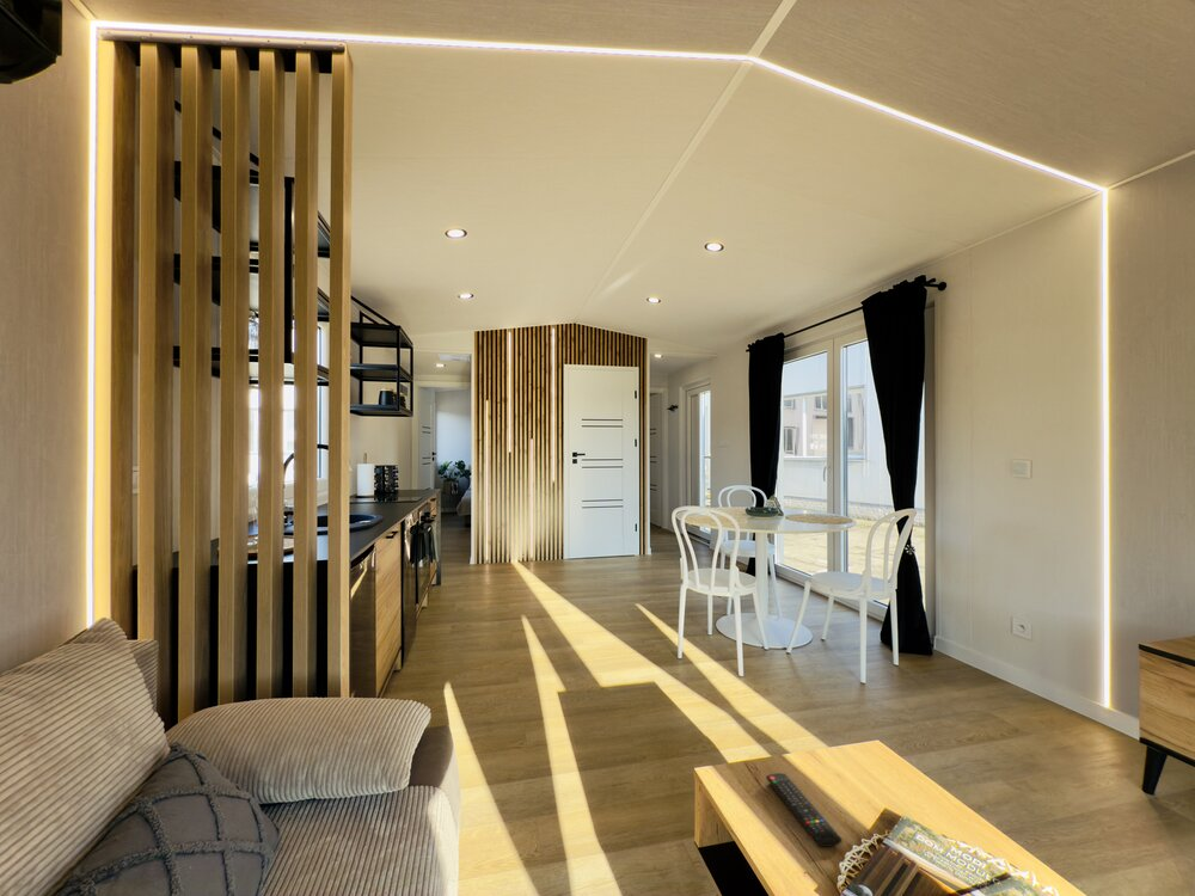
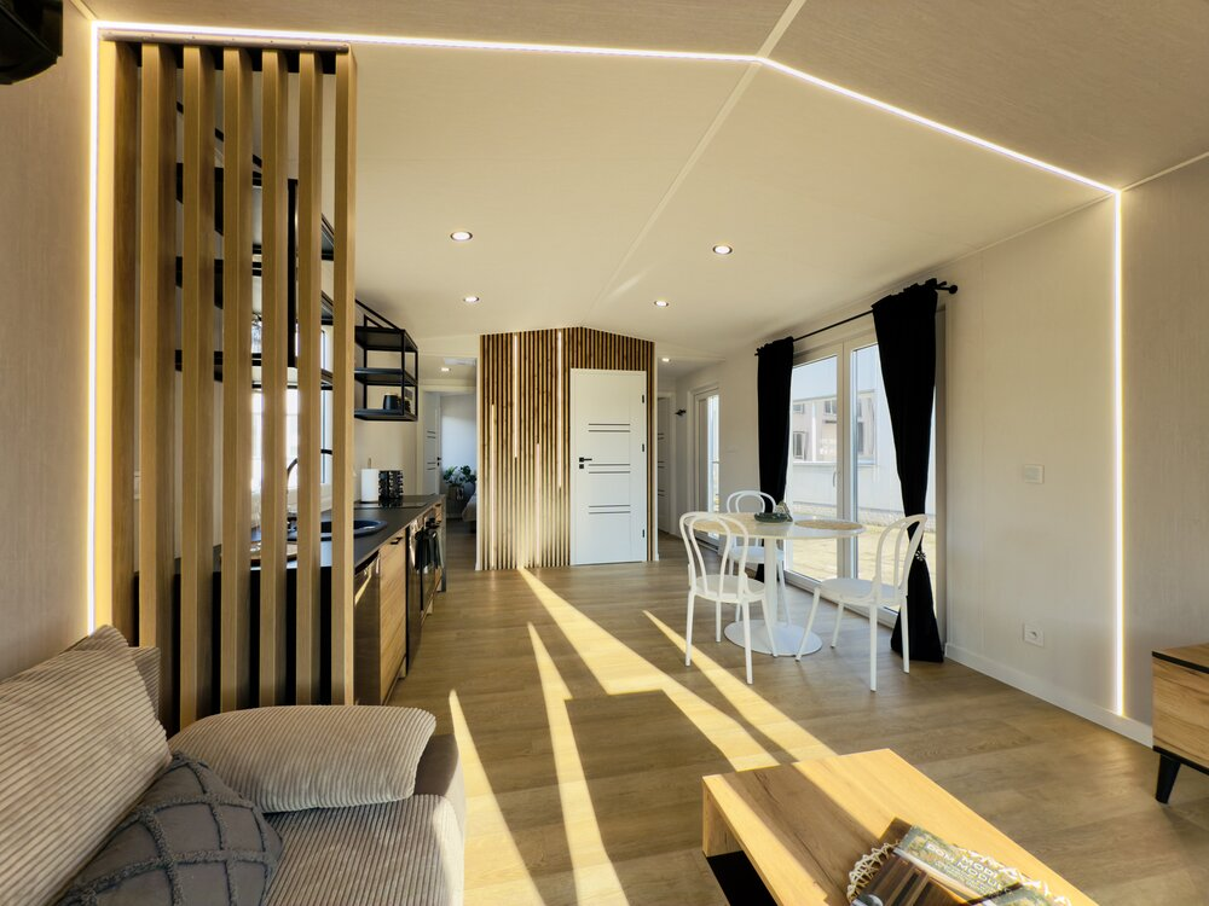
- remote control (799, 806)
